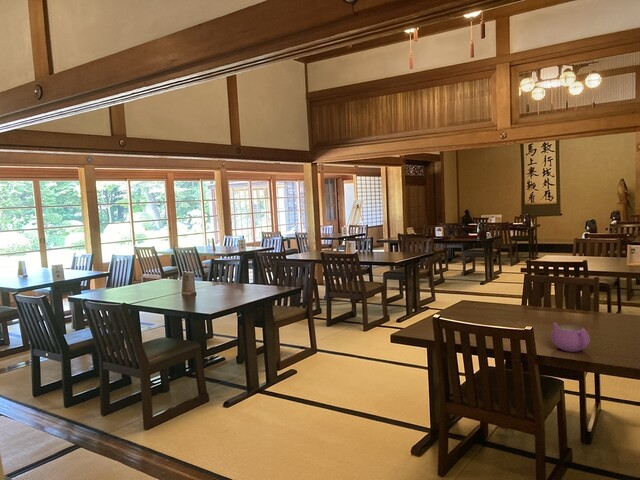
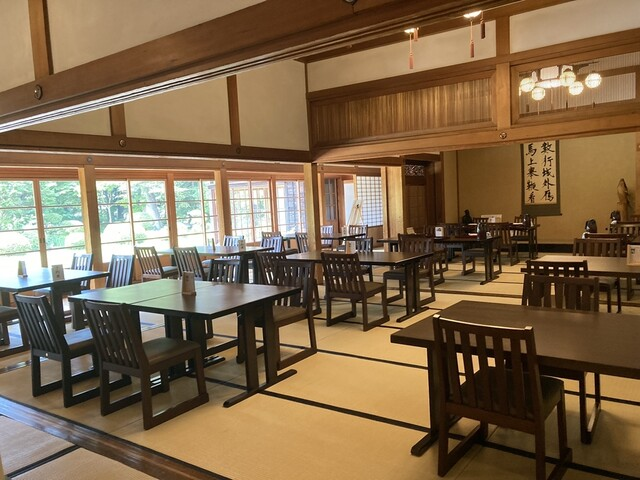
- teapot (569, 338)
